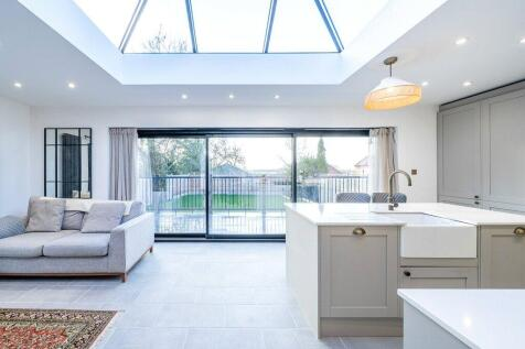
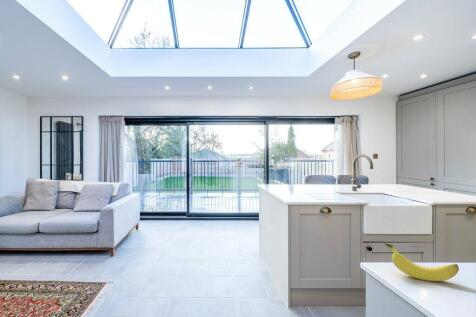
+ banana (418, 265)
